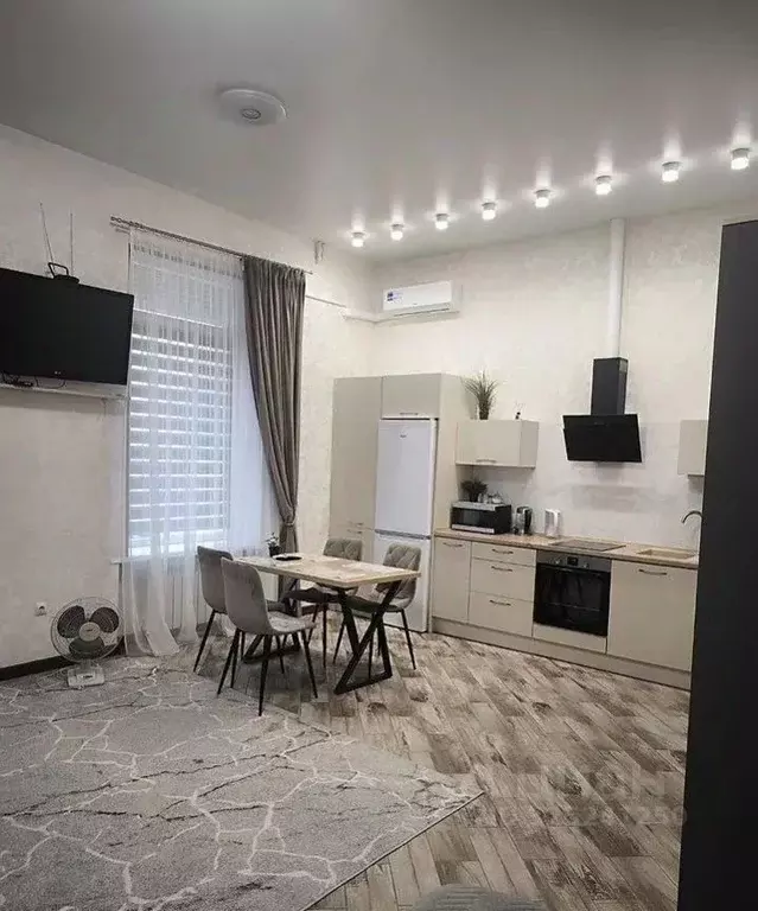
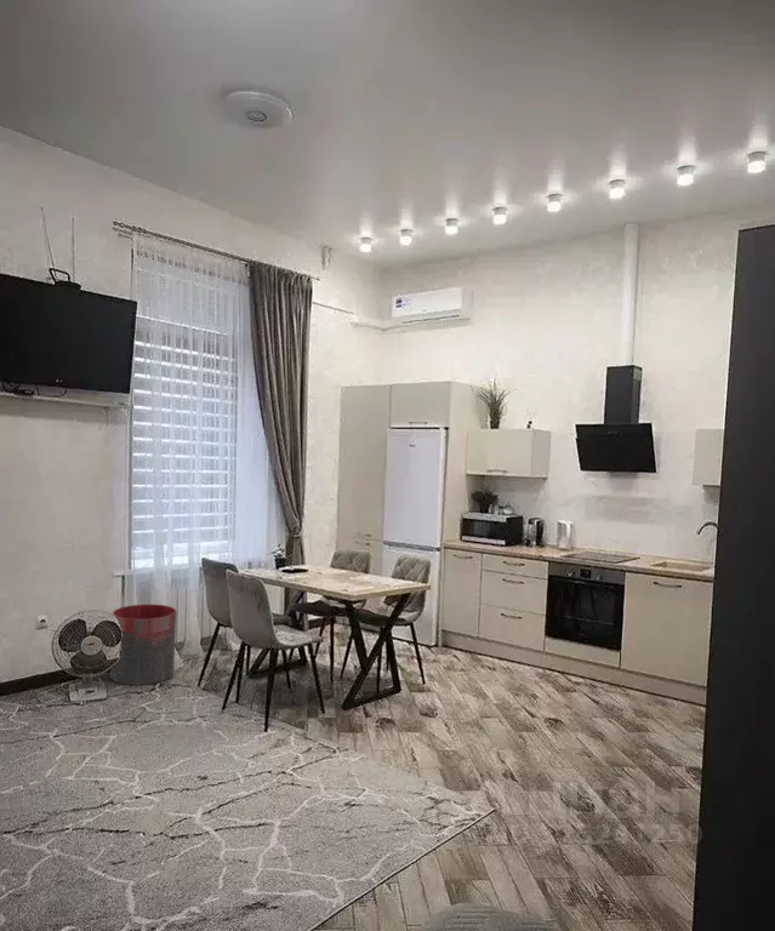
+ trash can (143, 644)
